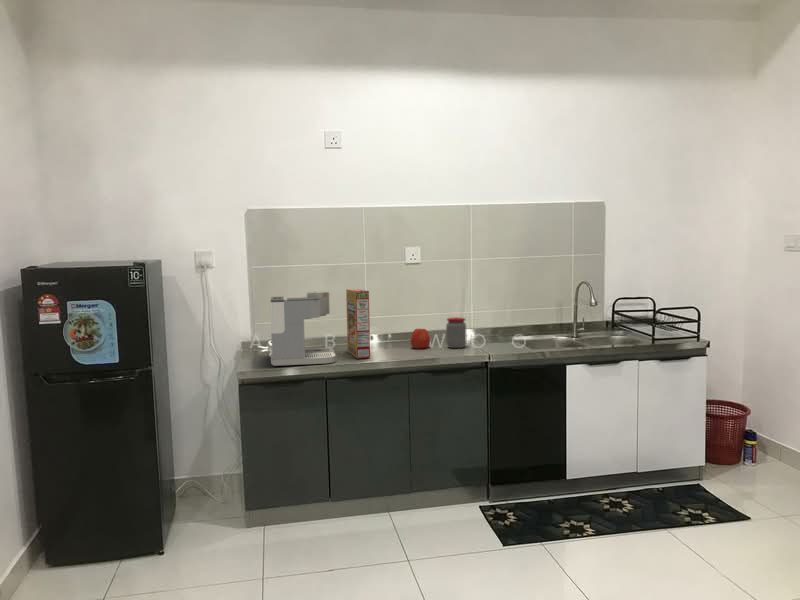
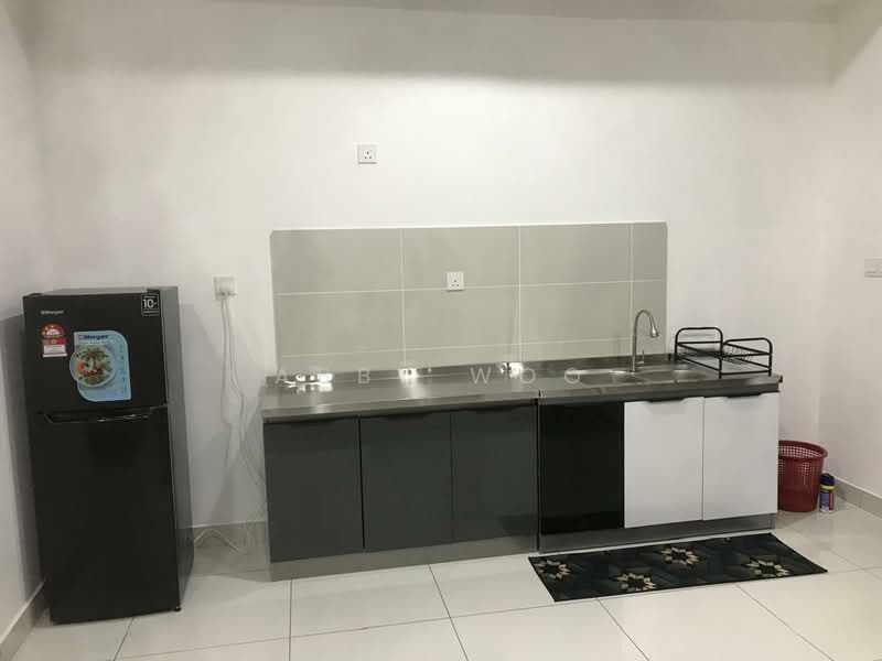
- cereal box (357, 322)
- apple (420, 337)
- coffee maker (302, 326)
- jar (456, 332)
